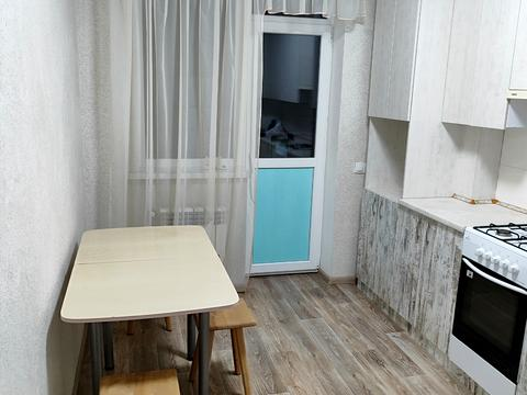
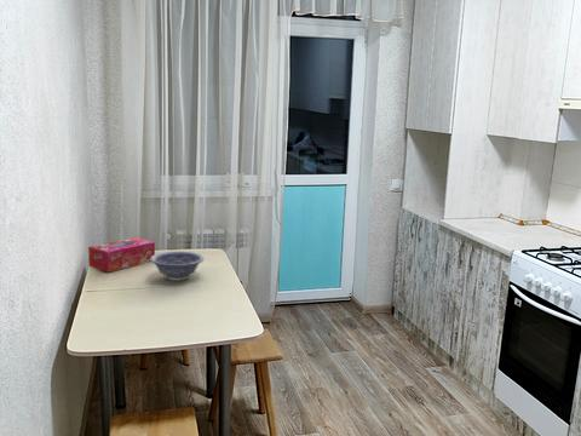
+ tissue box (122, 253)
+ decorative bowl (177, 268)
